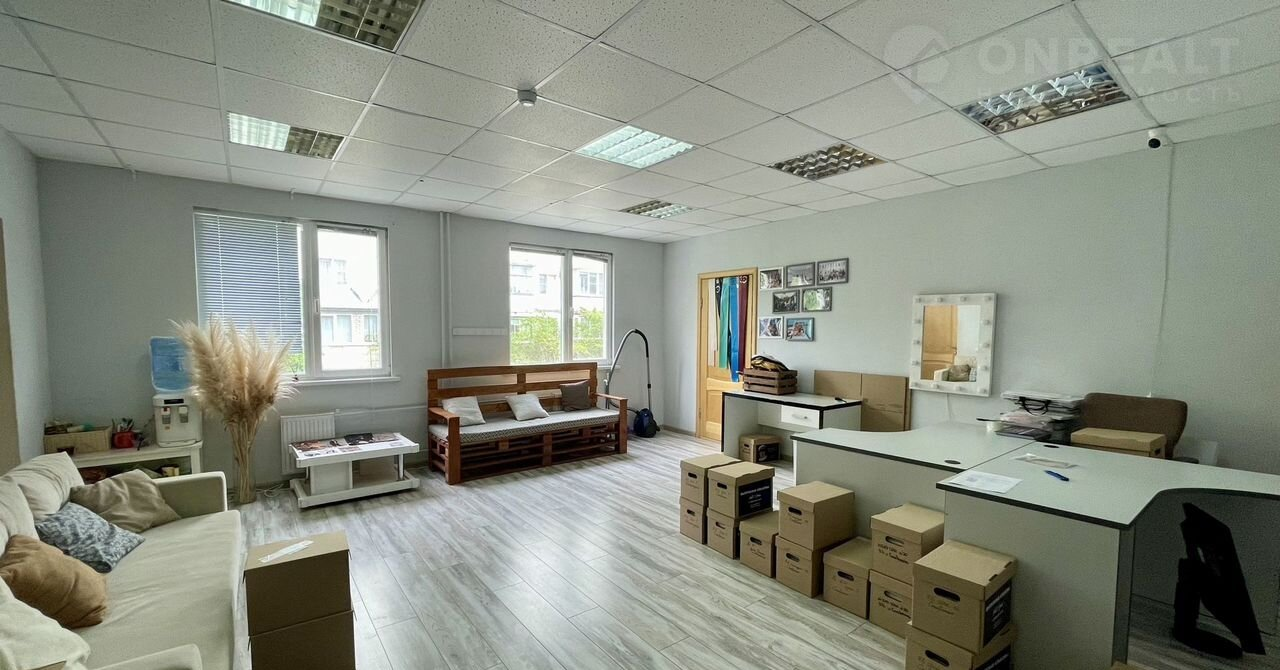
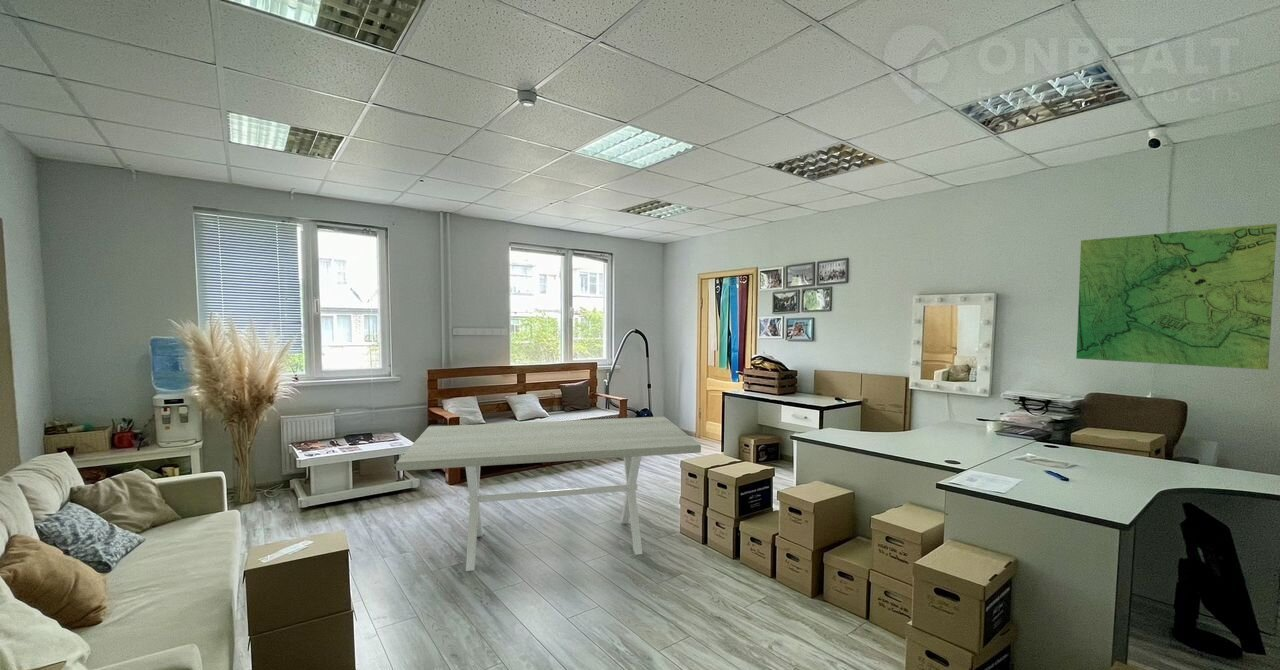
+ map (1165, 298)
+ dining table (555, 490)
